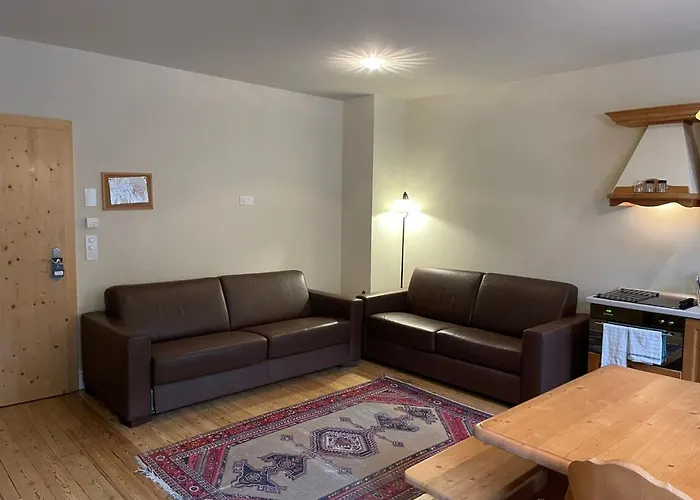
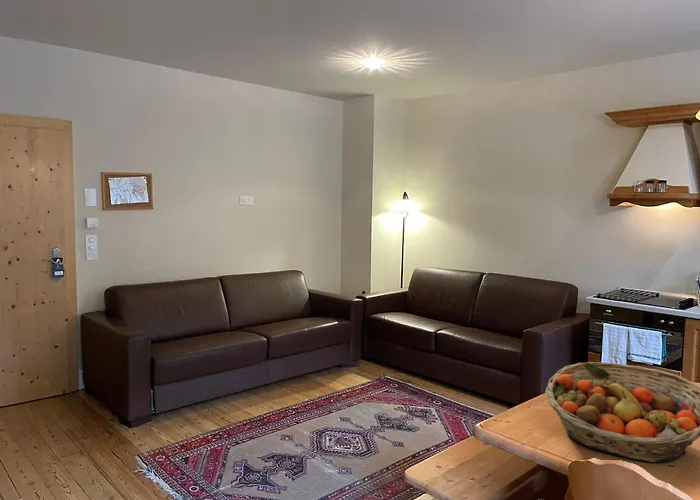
+ fruit basket (624, 408)
